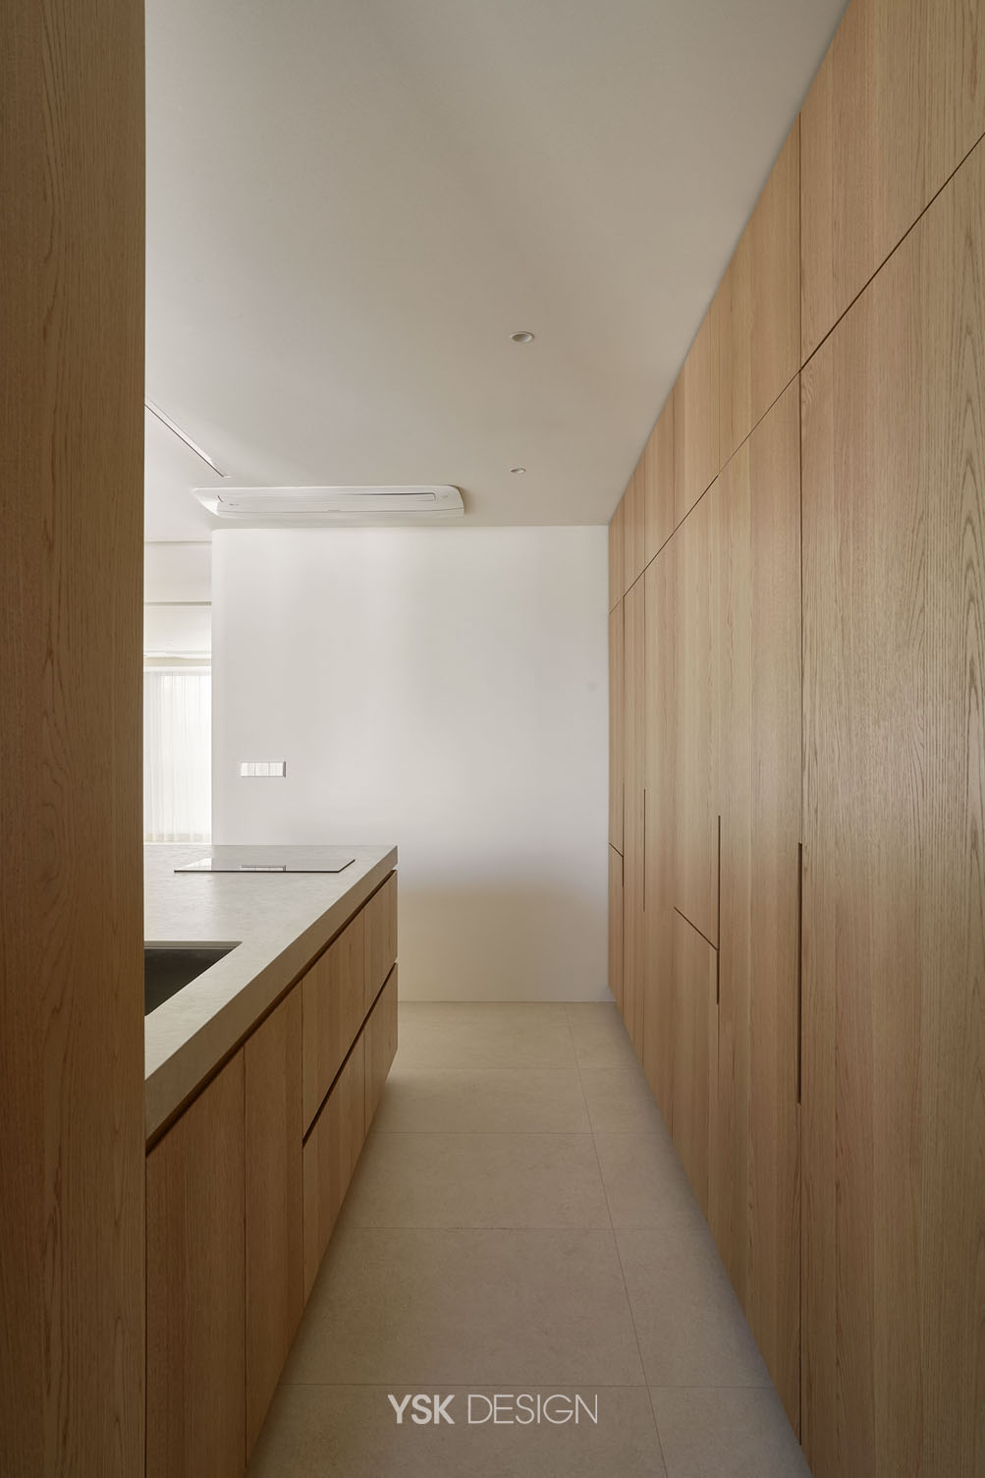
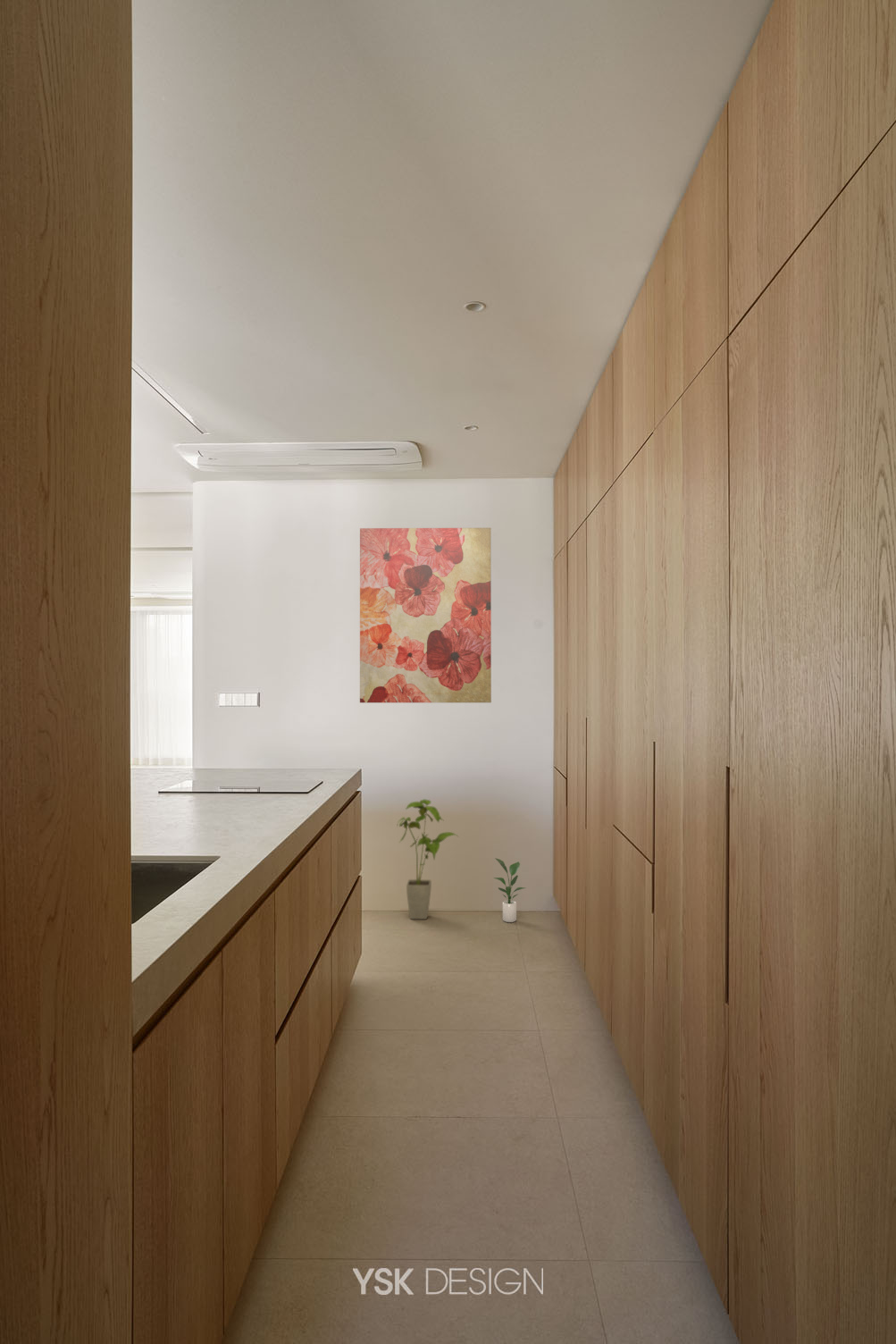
+ wall art (425, 615)
+ potted plant (510, 889)
+ house plant (427, 858)
